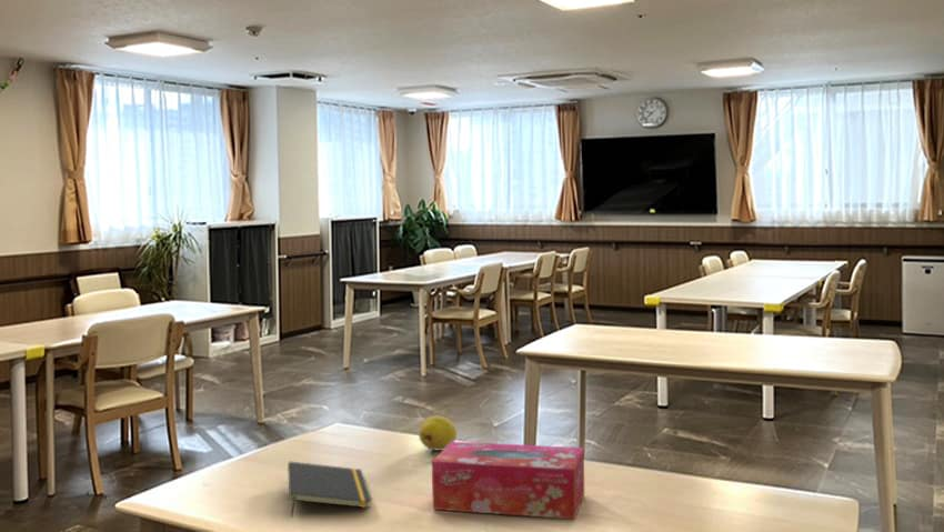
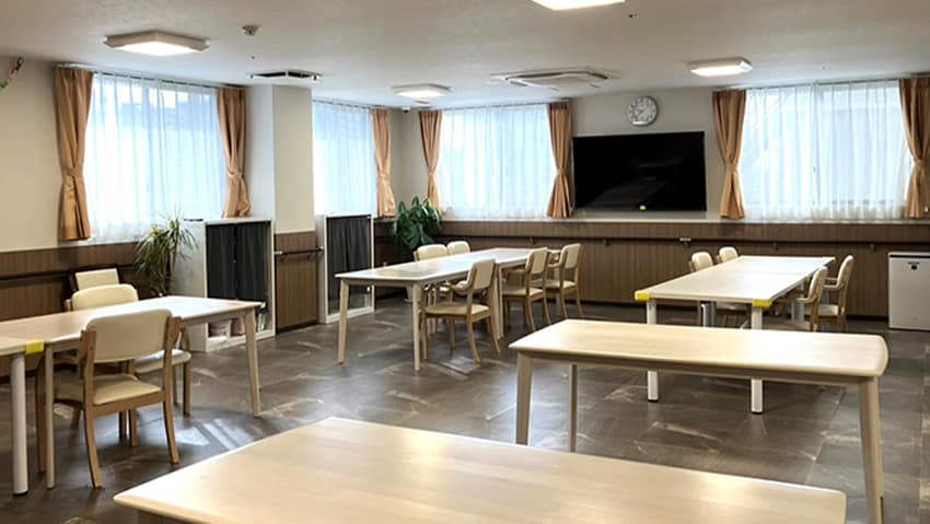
- fruit (436, 433)
- notepad (328, 483)
- tissue box (510, 478)
